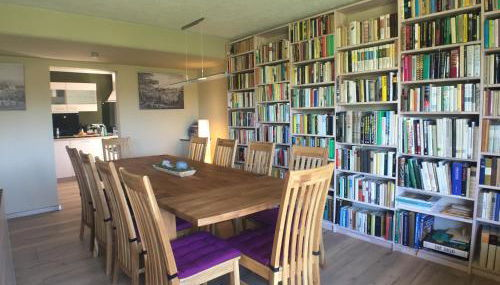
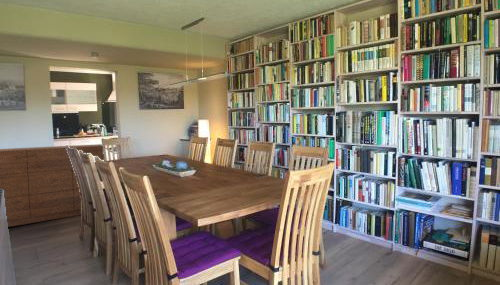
+ dresser (48, 181)
